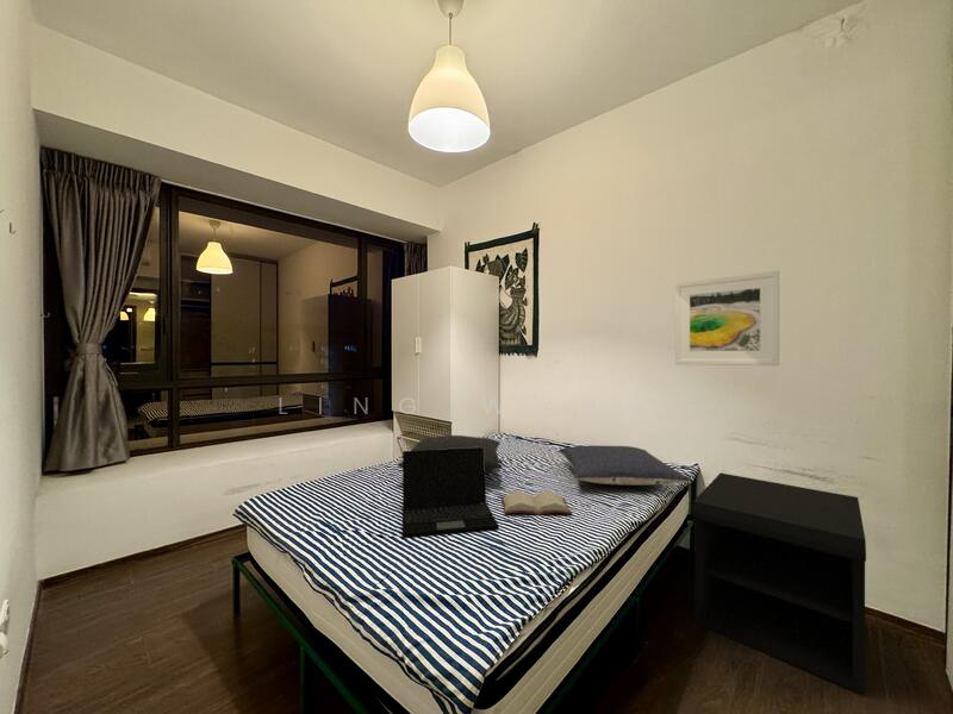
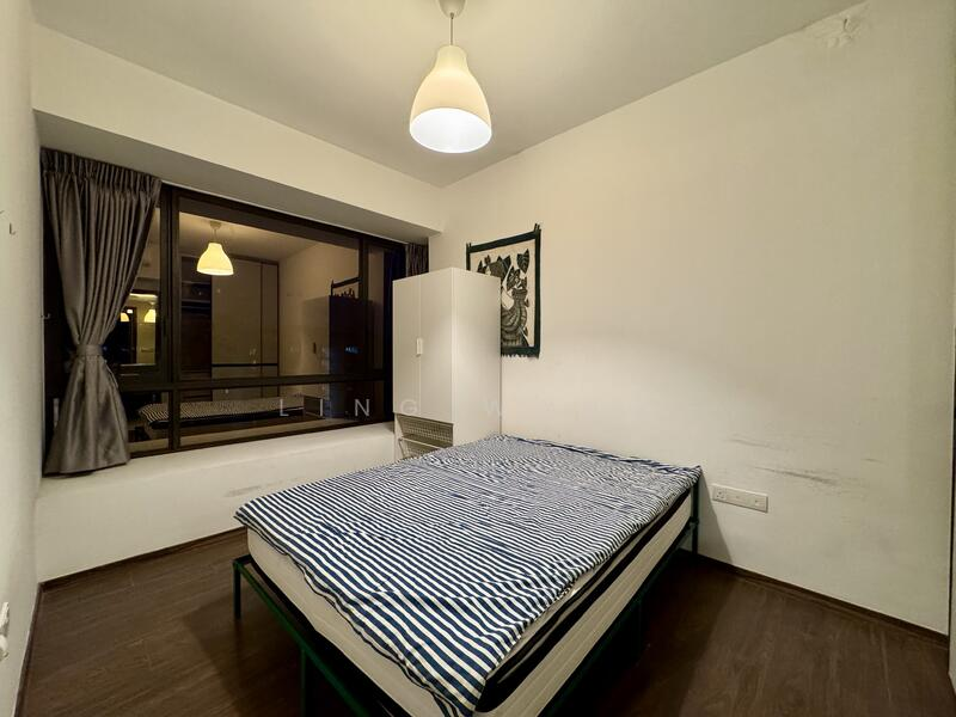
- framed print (723, 321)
- pillow (455, 447)
- pillow (615, 463)
- laptop (447, 487)
- nightstand (776, 562)
- hardback book (535, 502)
